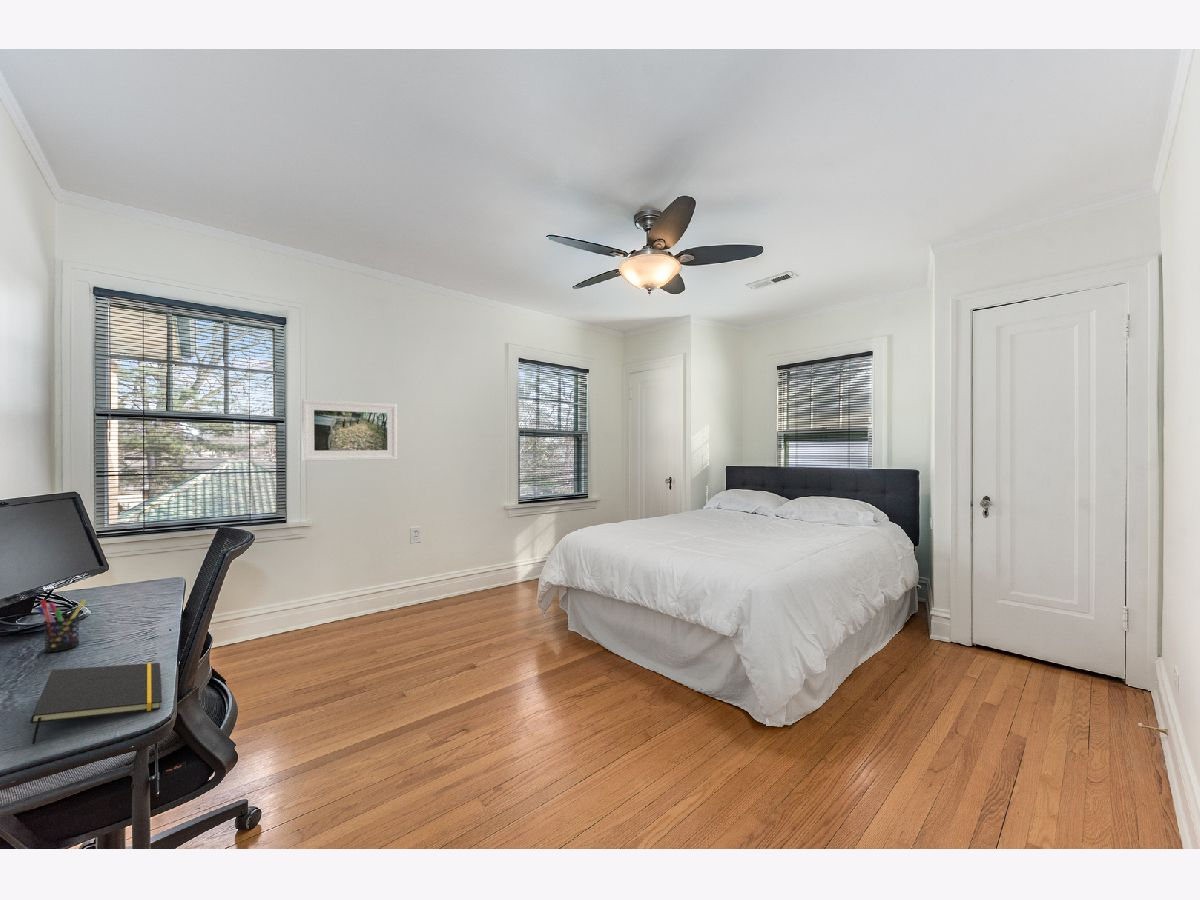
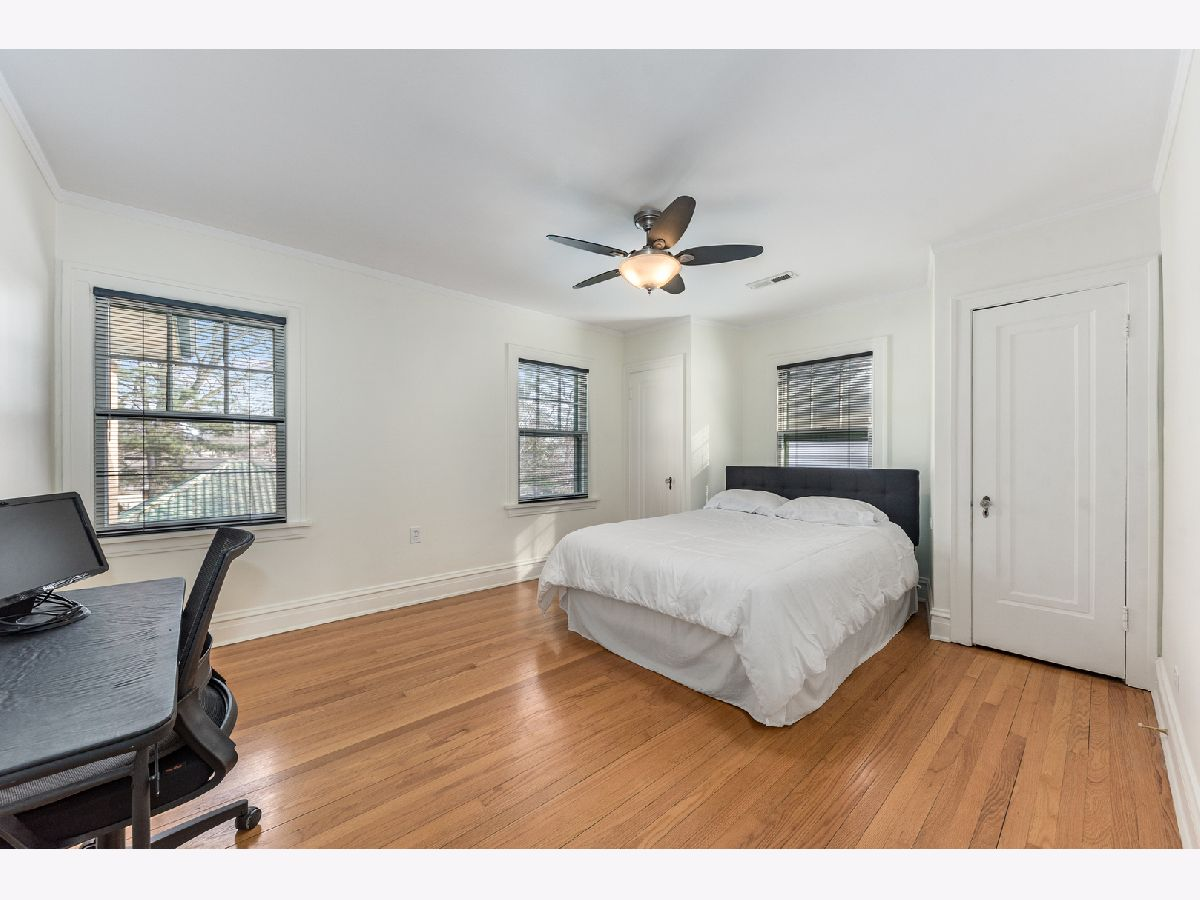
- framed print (352, 431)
- pen holder (59, 623)
- notepad (104, 688)
